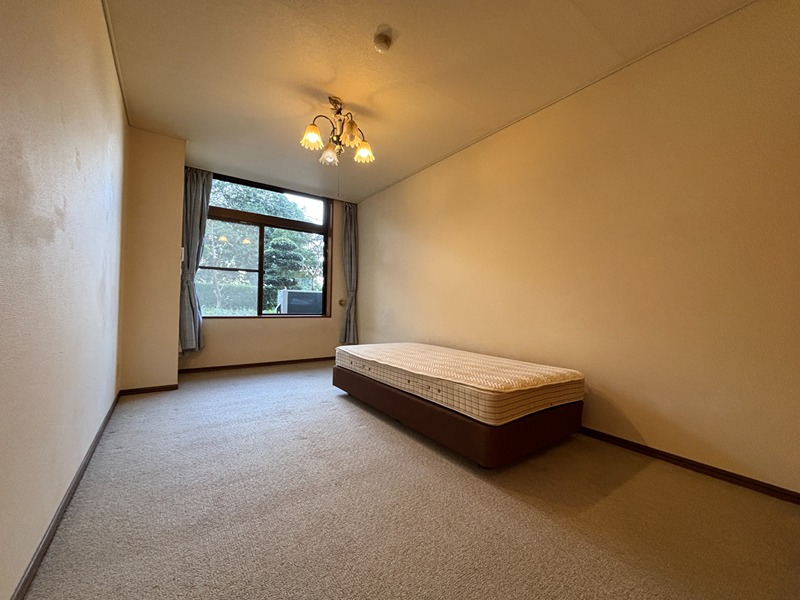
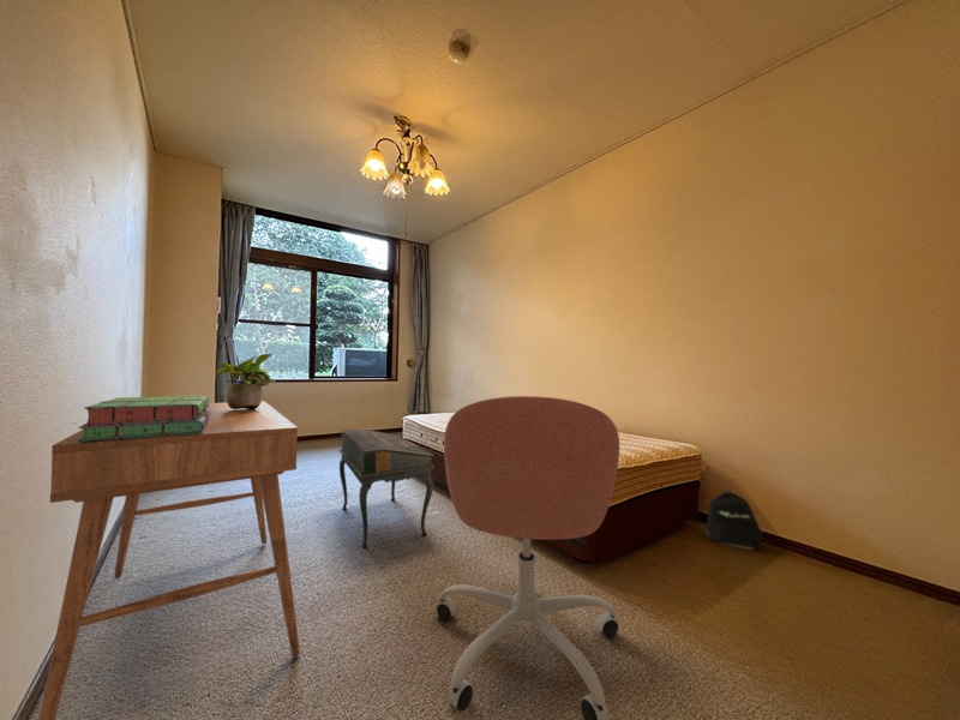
+ stack of books (156, 413)
+ writing desk (382, 478)
+ office chair (527, 514)
+ potted plant (247, 380)
+ desk (196, 506)
+ backpack (731, 514)
